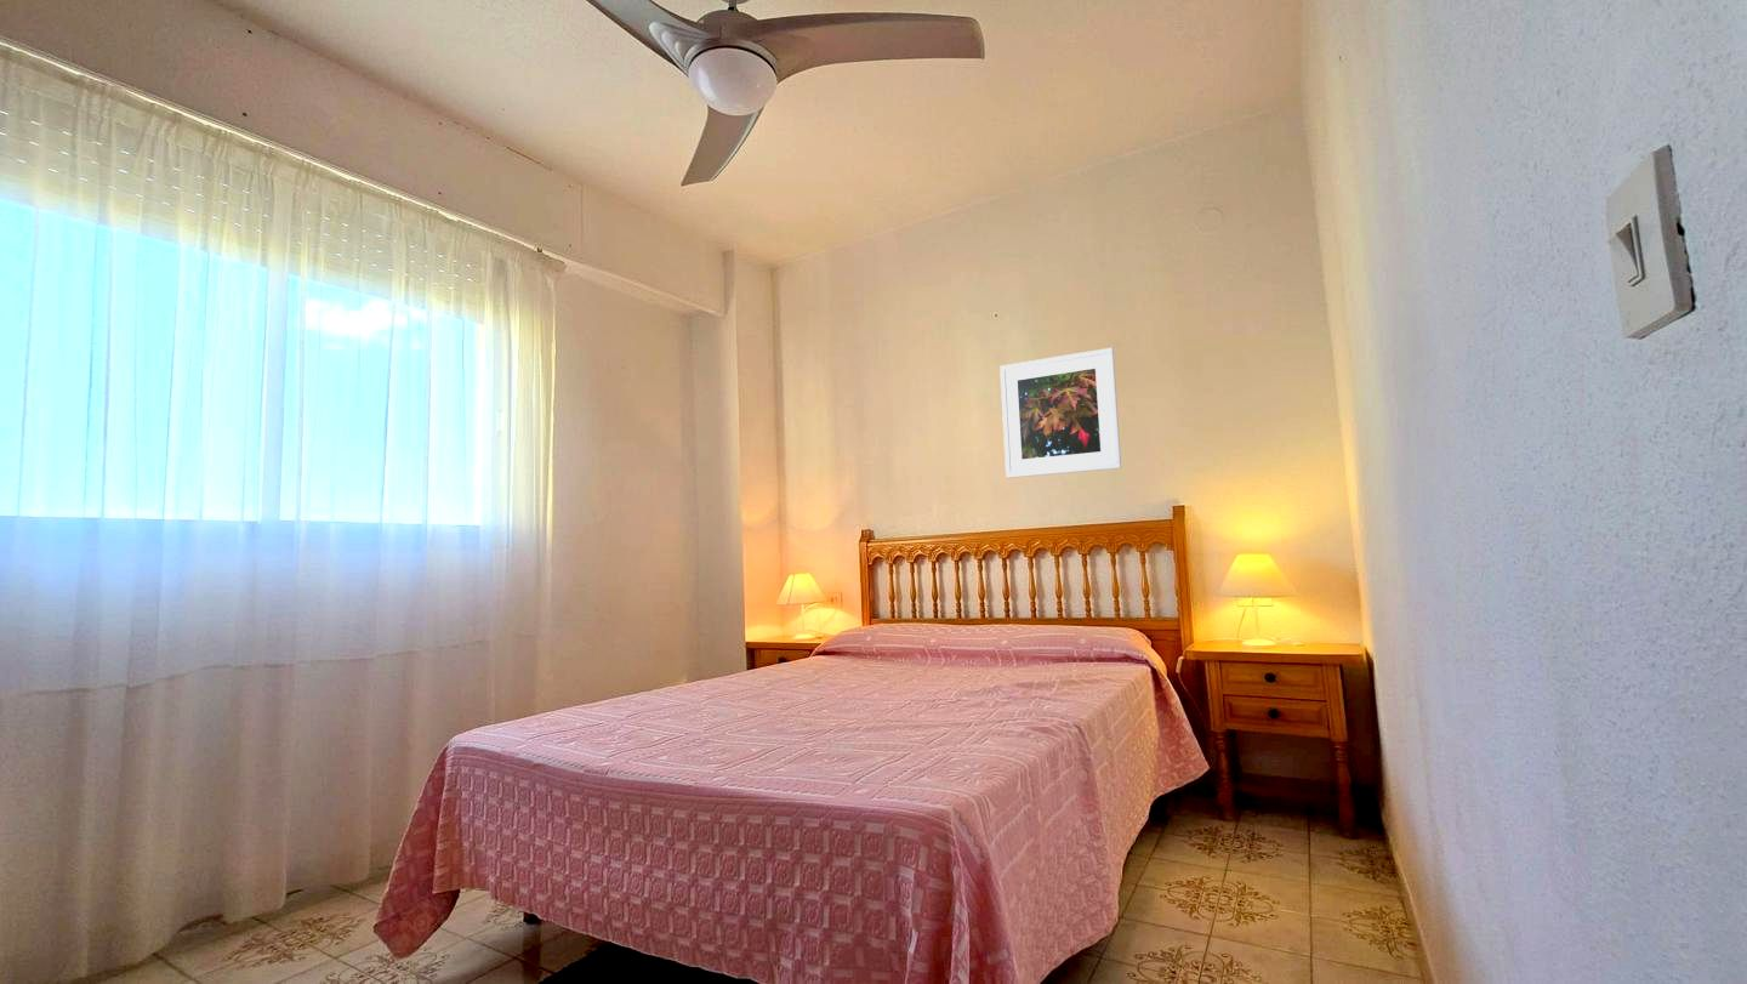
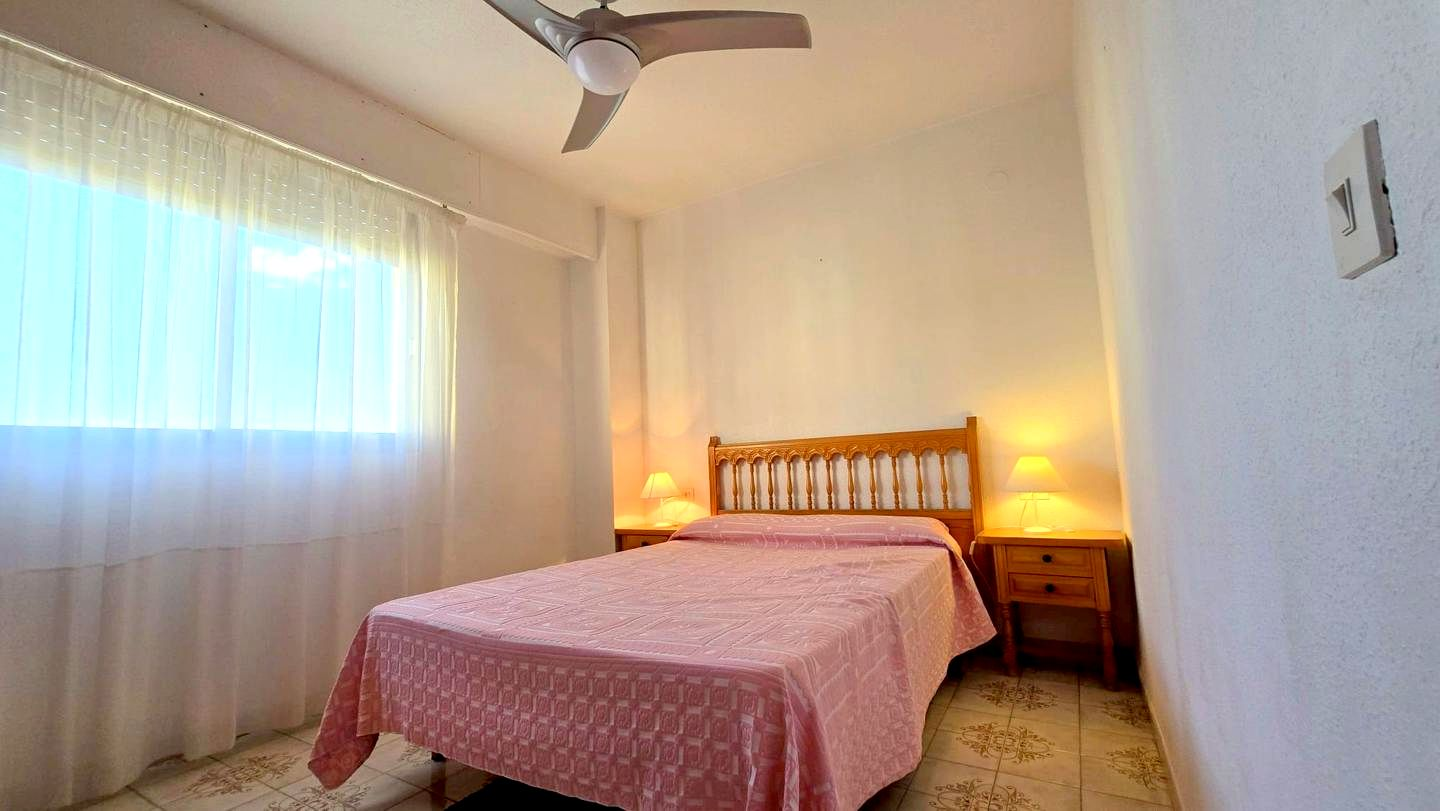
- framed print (1058, 415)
